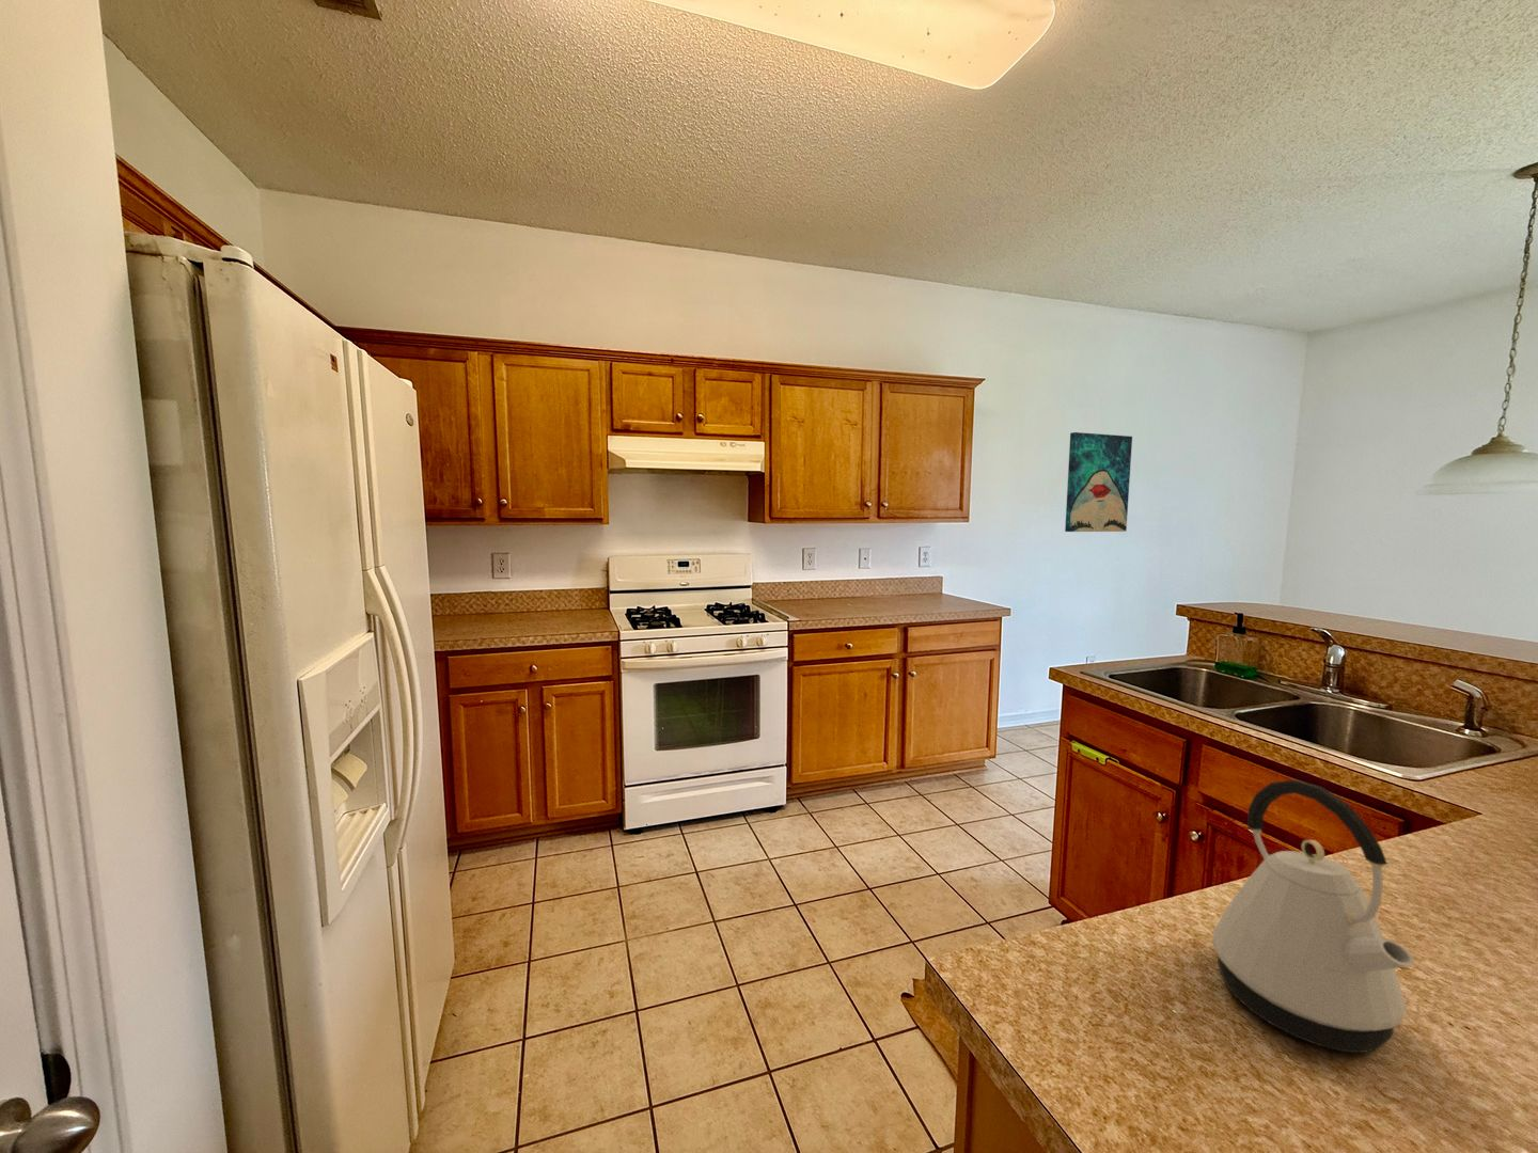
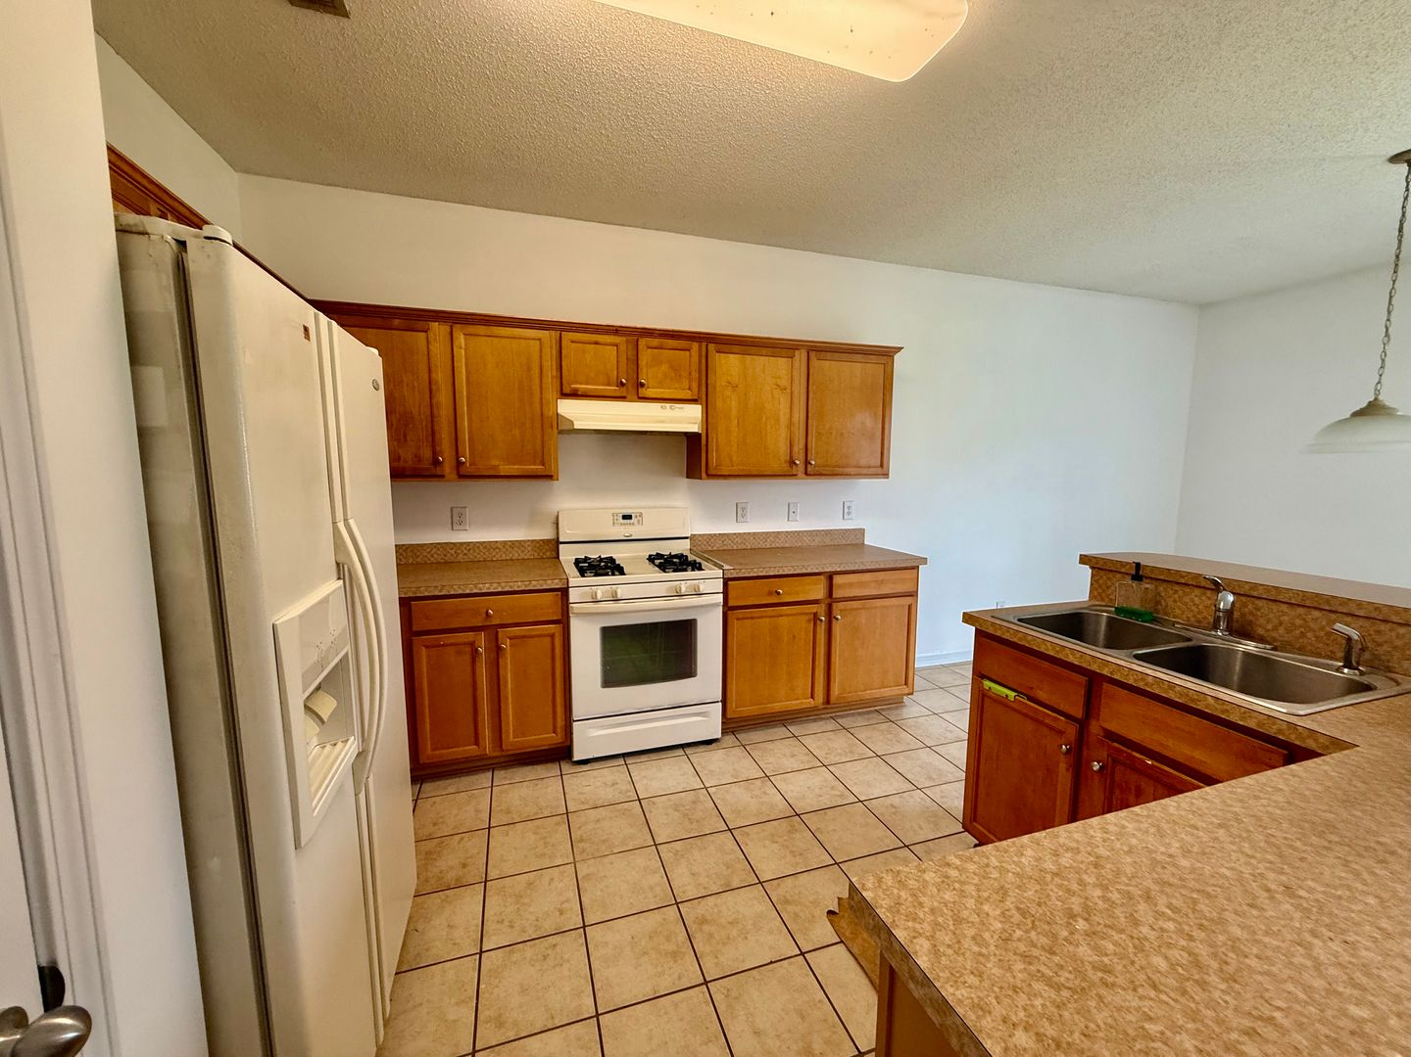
- kettle (1312, 900)
- wall art (1100, 482)
